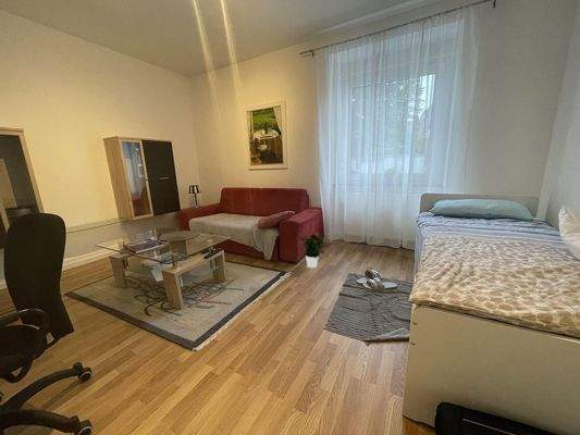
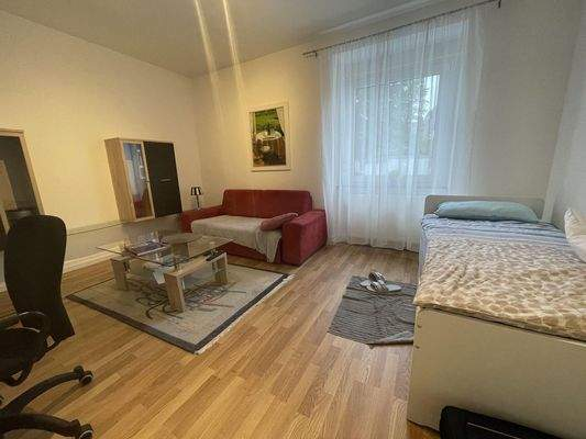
- potted flower (311, 249)
